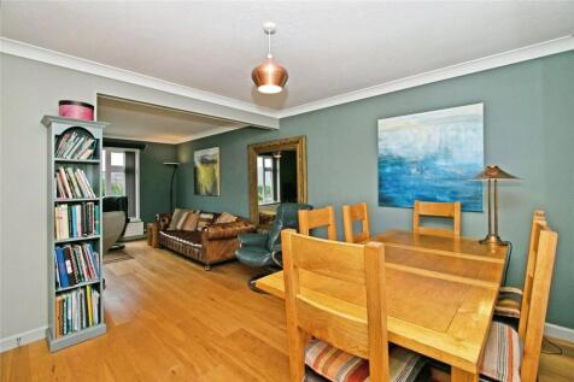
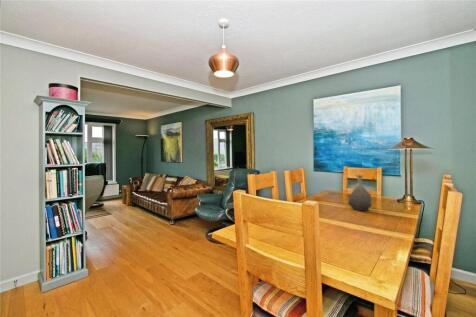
+ vase (359, 192)
